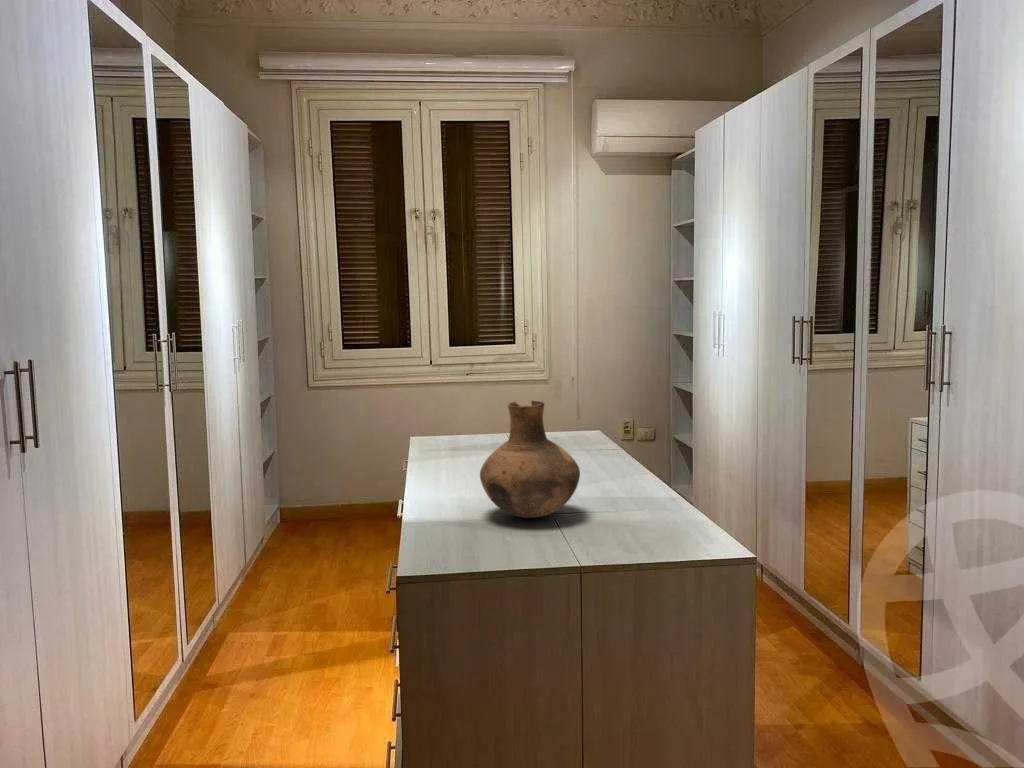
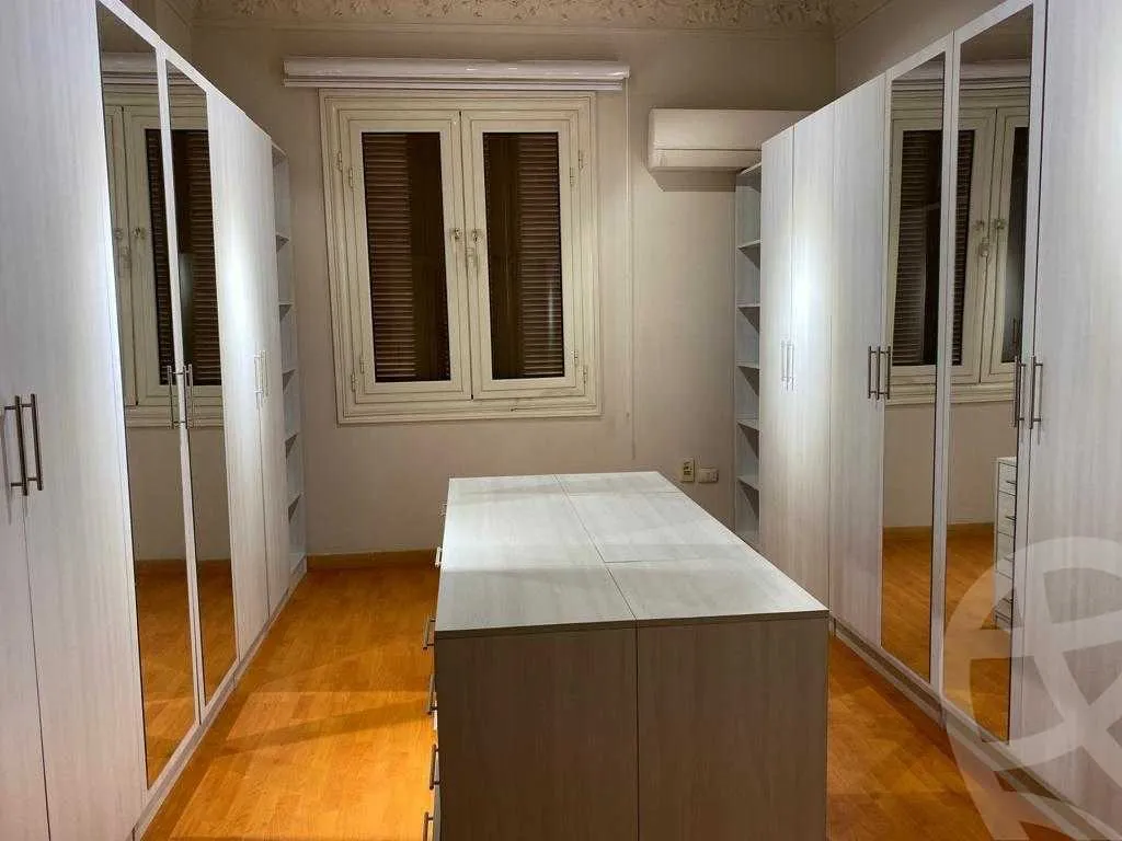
- vase (529, 459)
